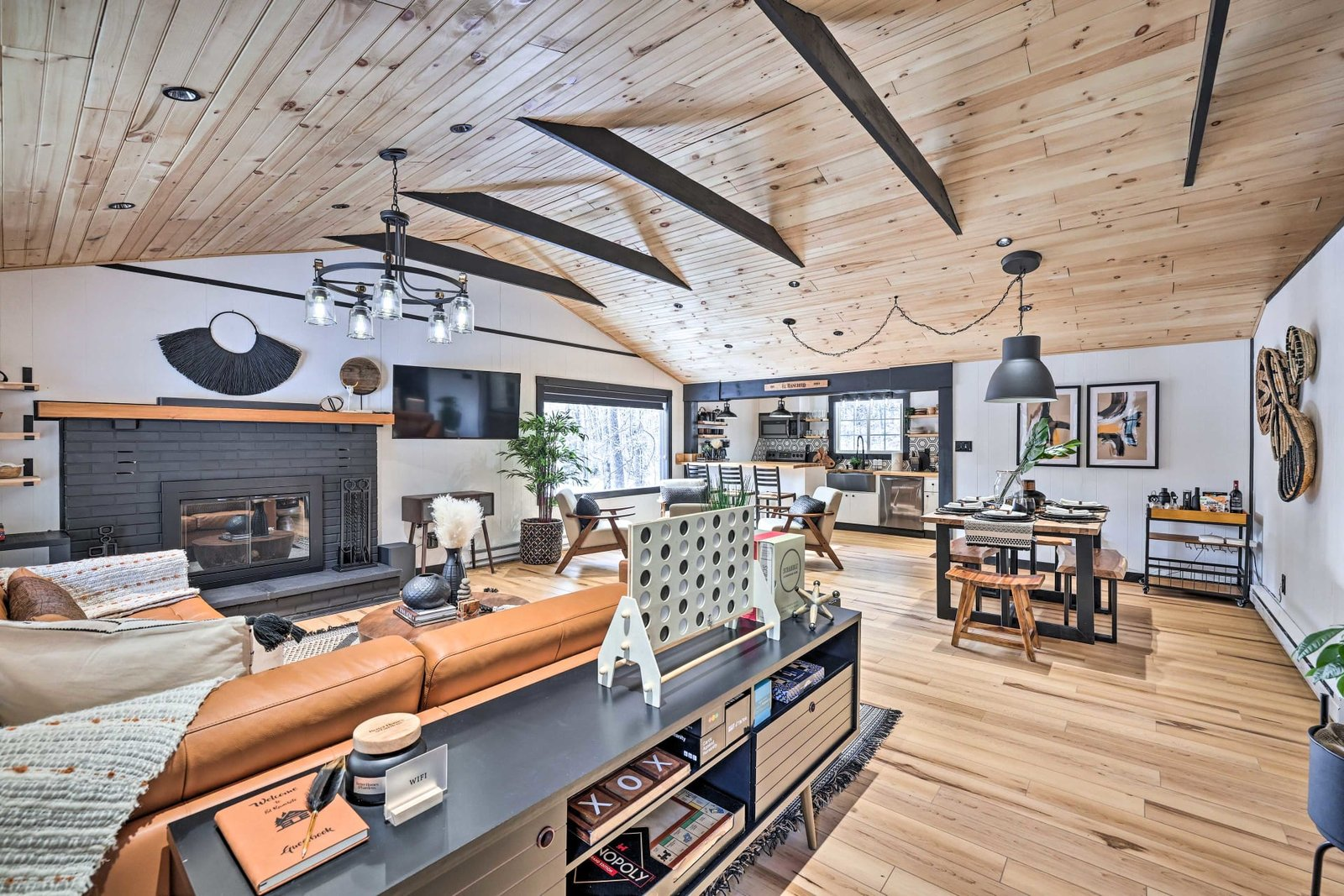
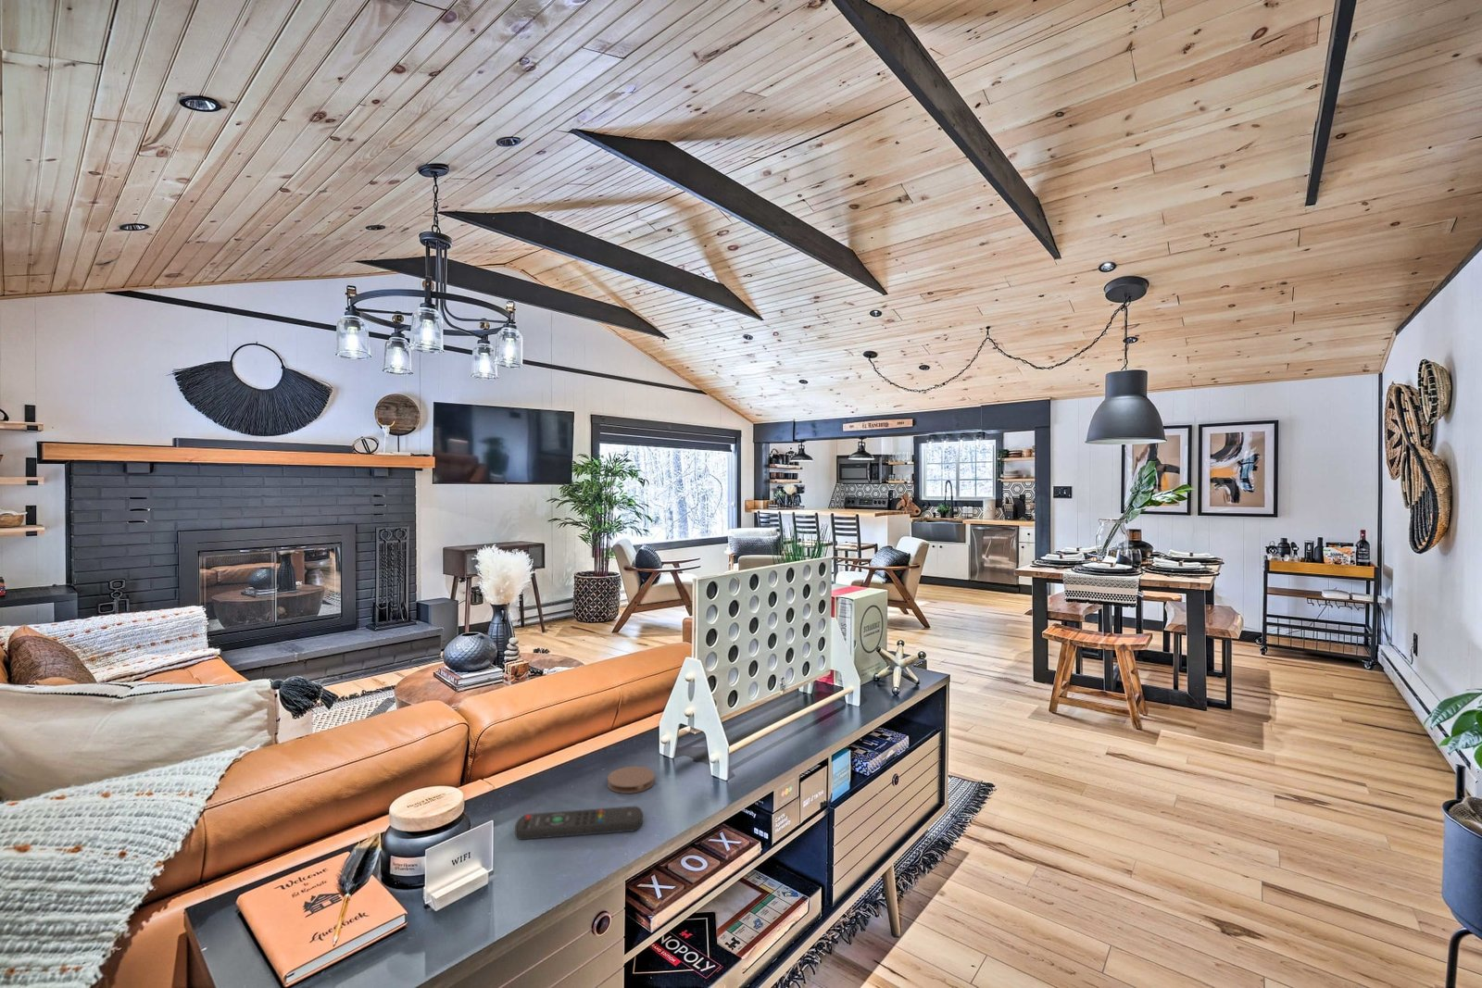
+ remote control (580, 821)
+ coaster (631, 778)
